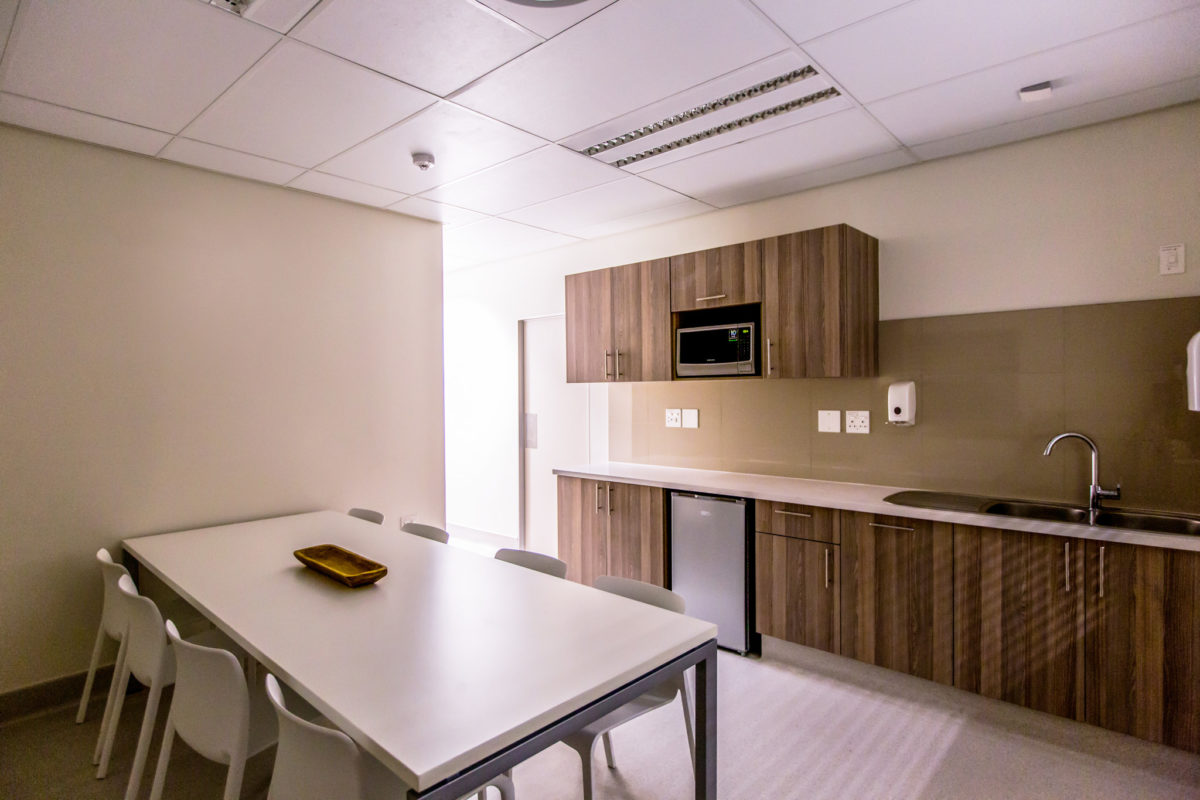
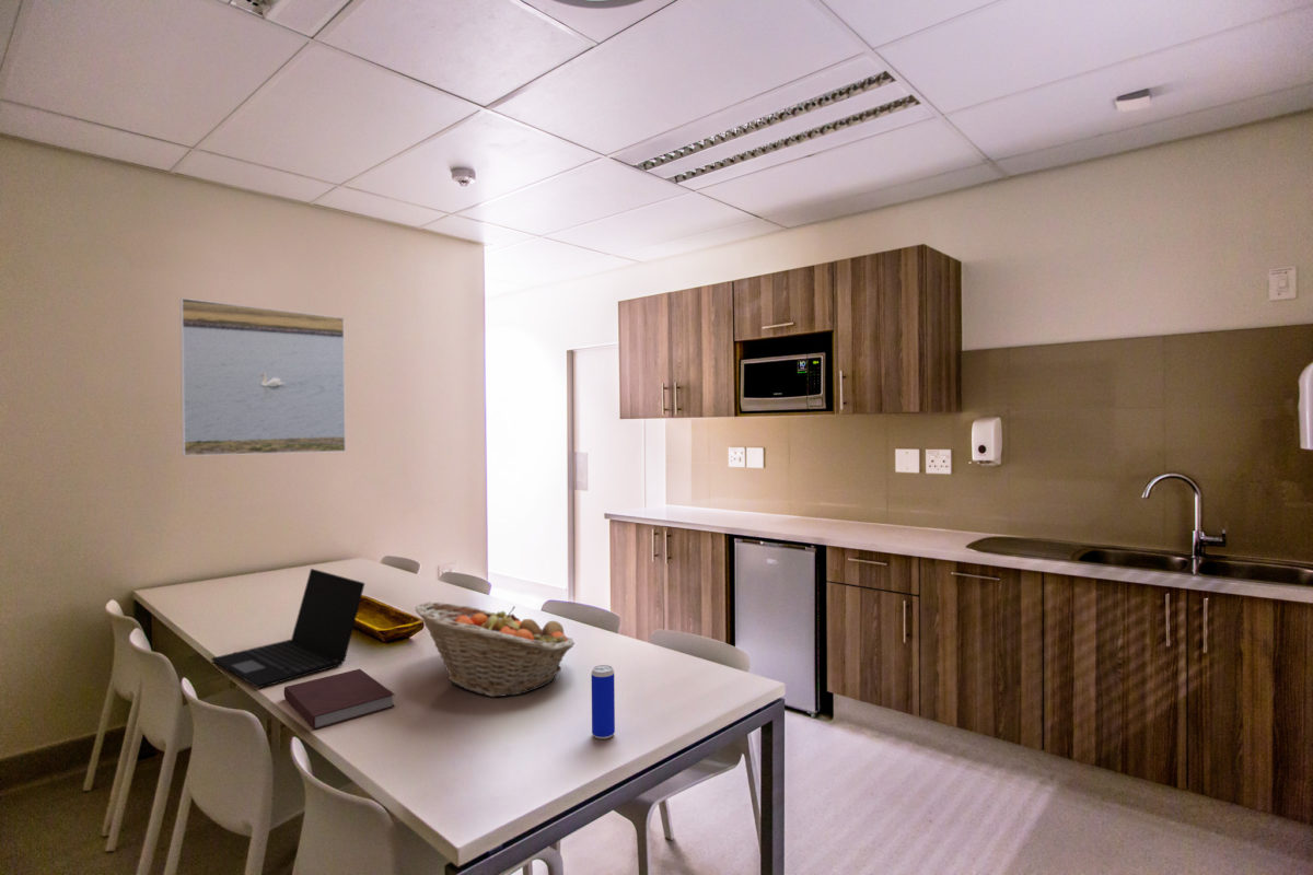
+ notebook (338, 696)
+ beverage can (603, 701)
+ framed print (269, 381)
+ laptop (295, 622)
+ fruit basket (495, 638)
